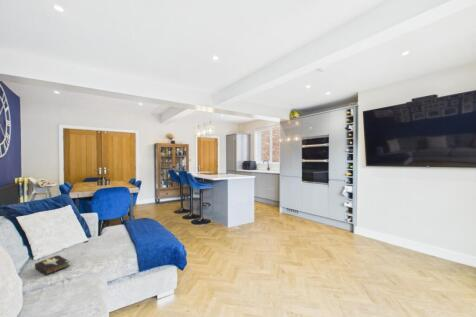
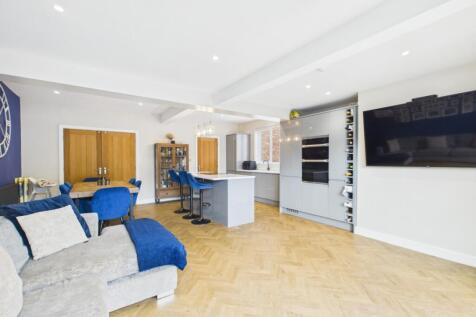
- hardback book (52, 264)
